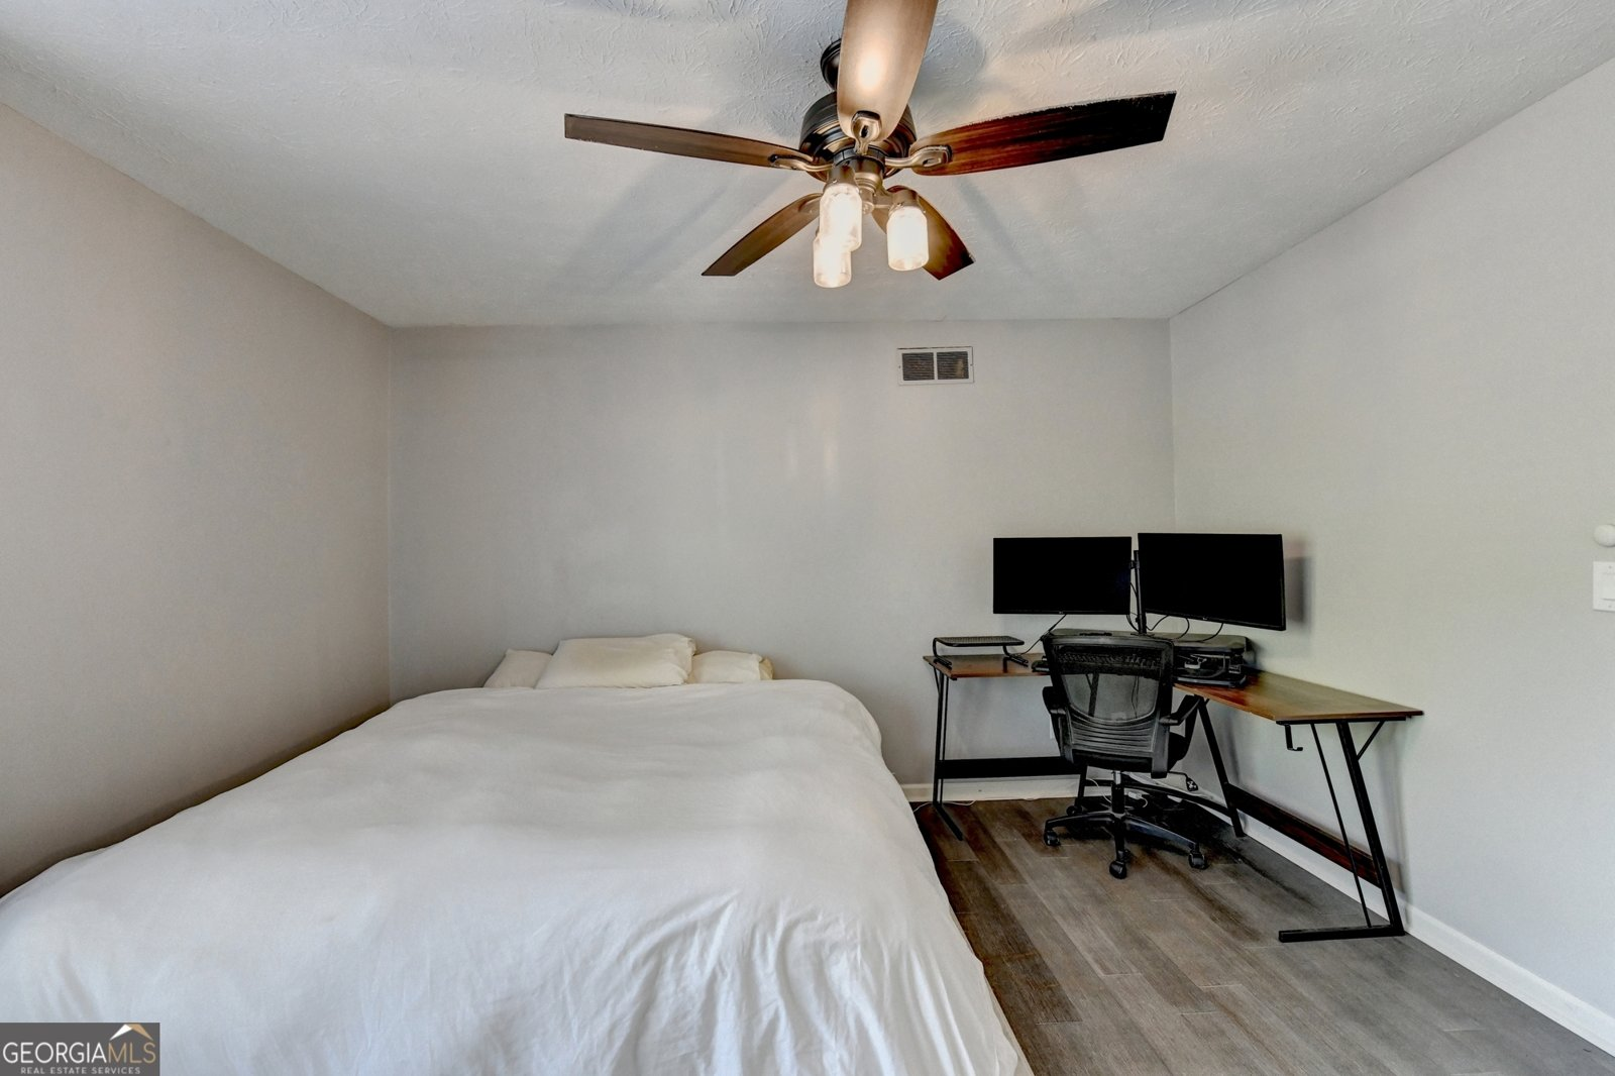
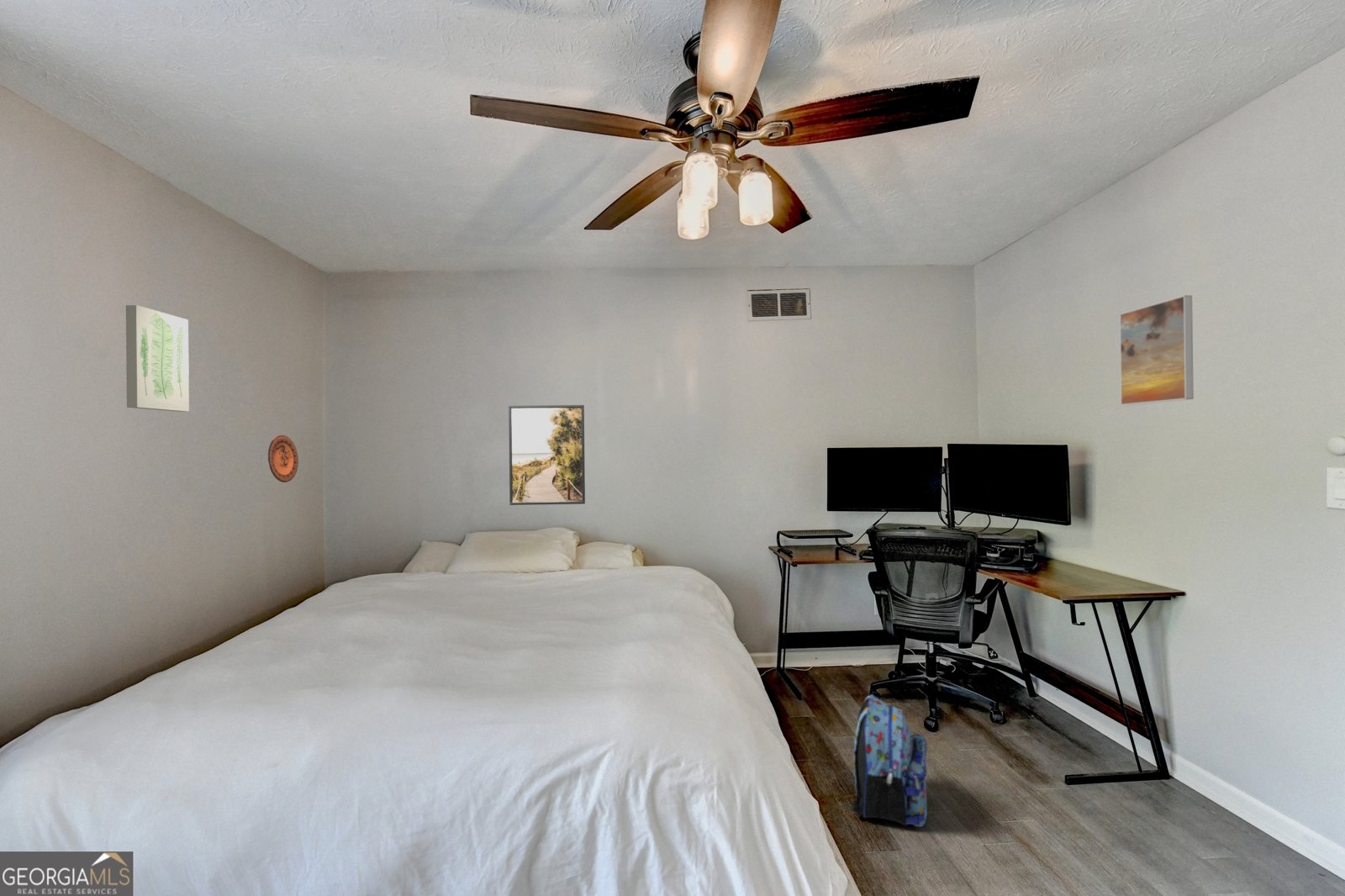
+ backpack (889, 753)
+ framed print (546, 455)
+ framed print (1153, 353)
+ wall art (159, 361)
+ decorative plate (282, 458)
